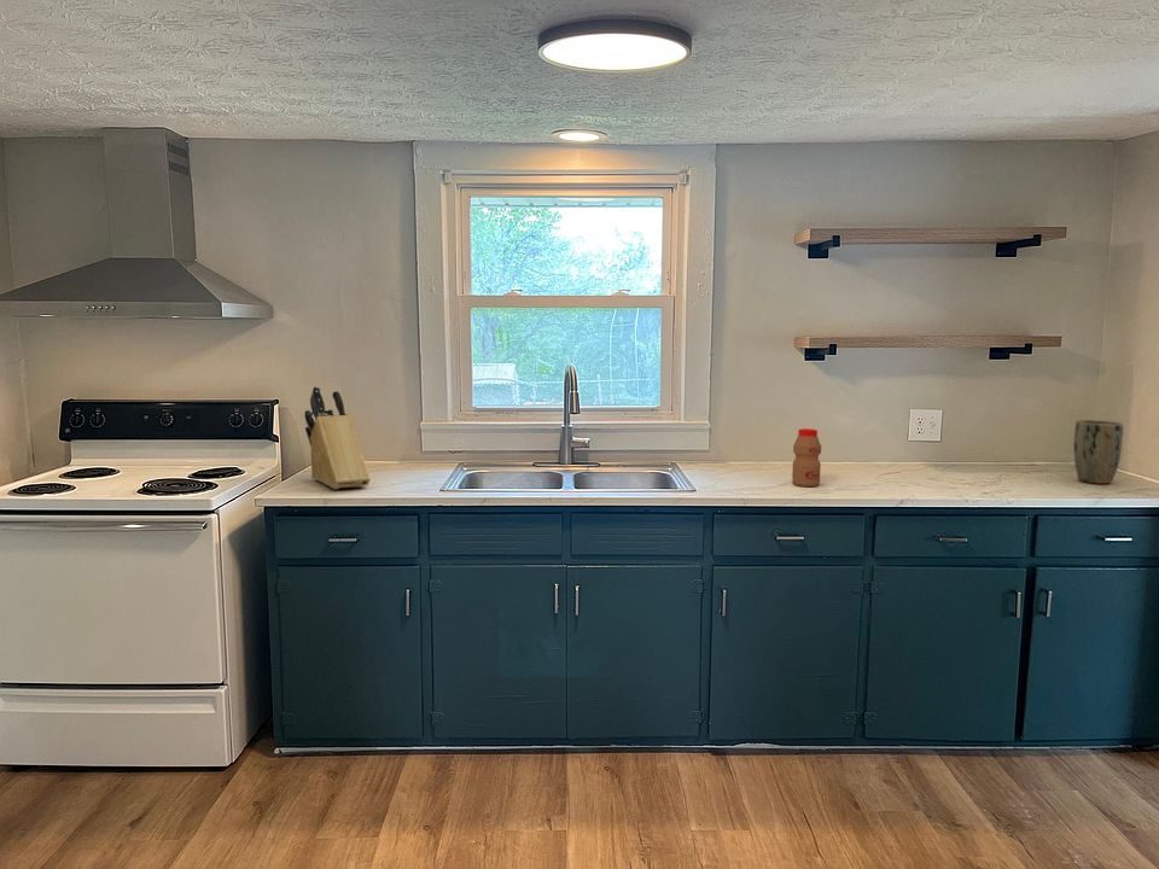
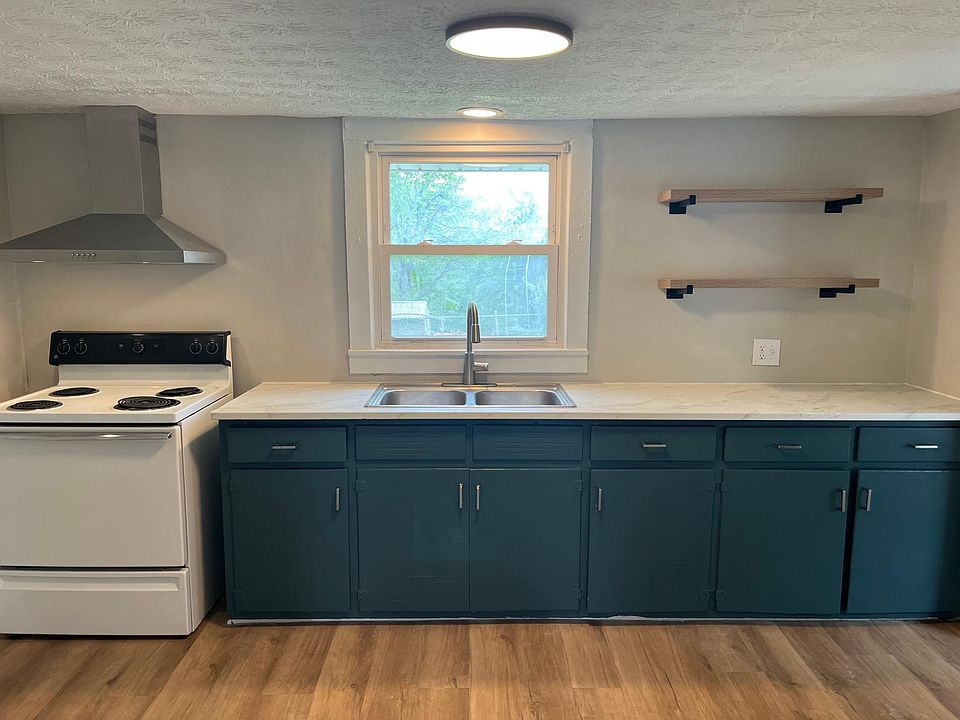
- bottle (806, 456)
- knife block (334, 434)
- plant pot (1096, 451)
